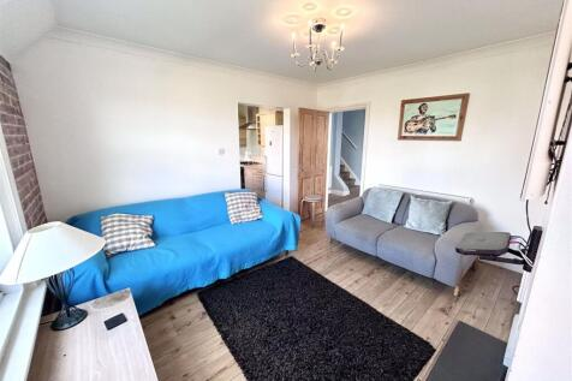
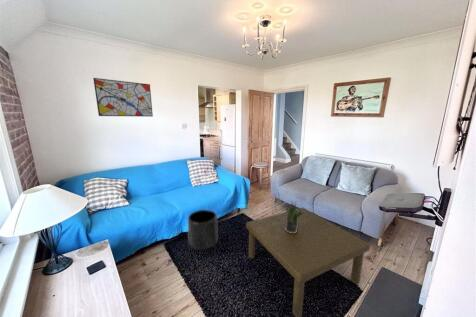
+ planter (203, 234)
+ potted plant (293, 216)
+ wall art (126, 99)
+ coffee table (300, 250)
